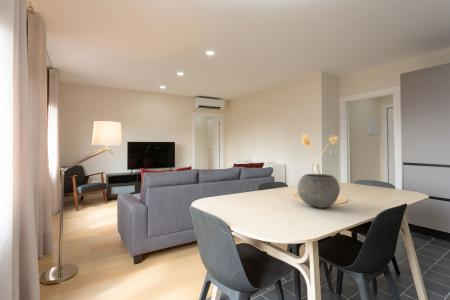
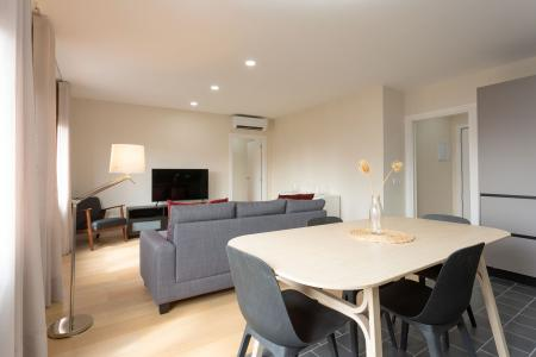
- bowl (318, 190)
